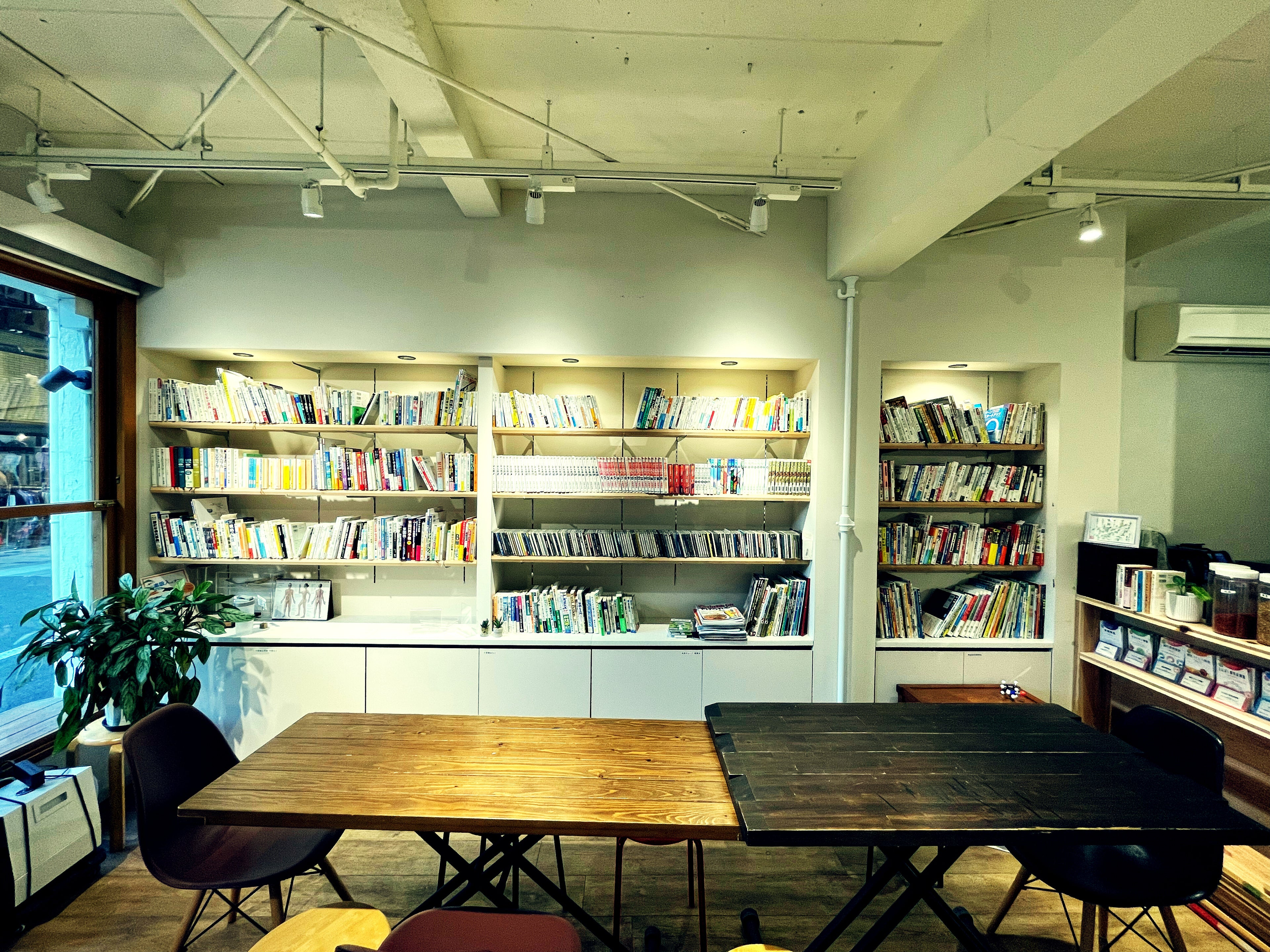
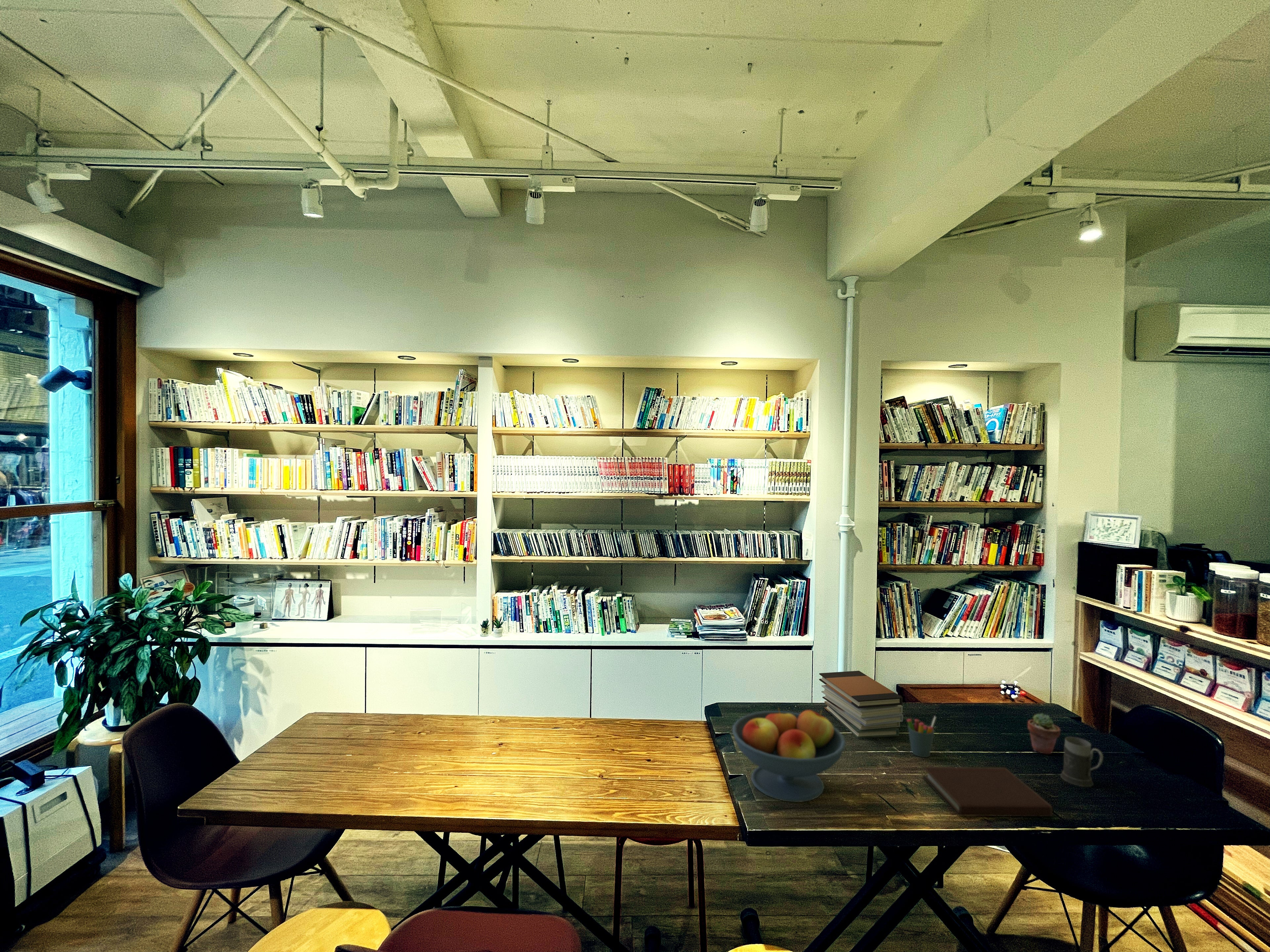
+ mug (1083, 763)
+ potted succulent (1043, 732)
+ notebook (983, 791)
+ book stack (860, 703)
+ pen holder (921, 734)
+ fruit bowl (787, 749)
